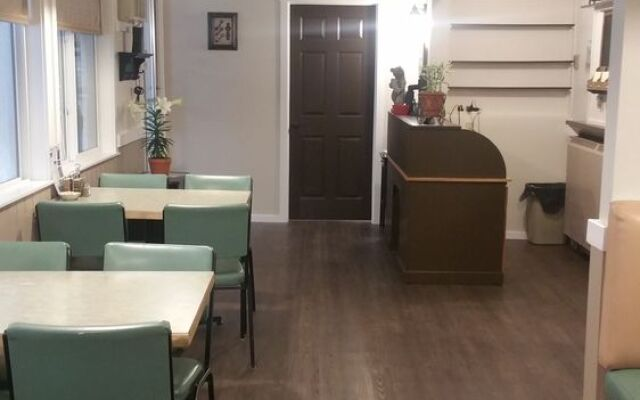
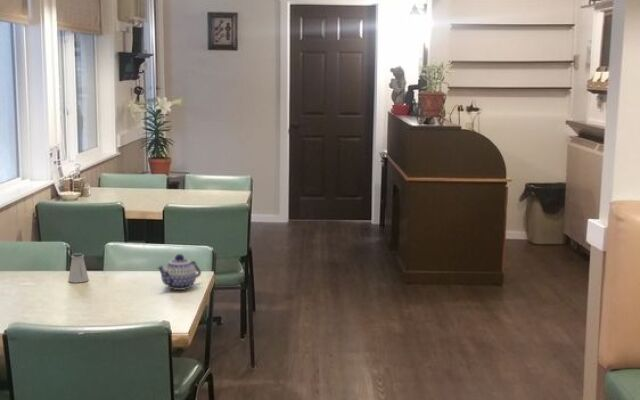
+ saltshaker (78, 267)
+ teapot (179, 270)
